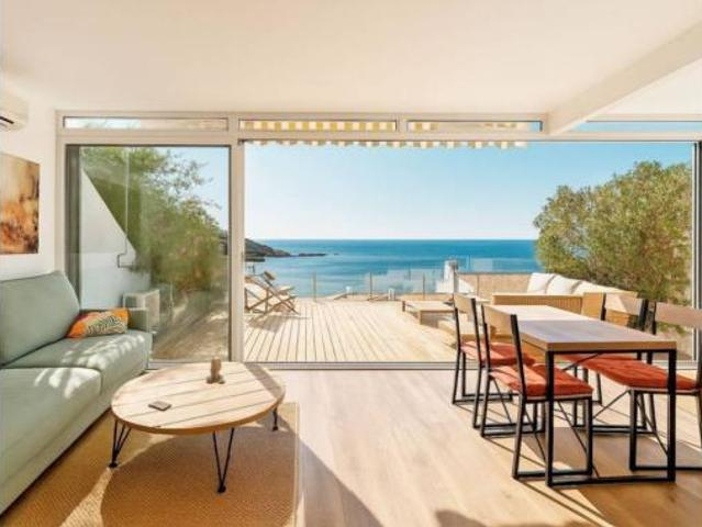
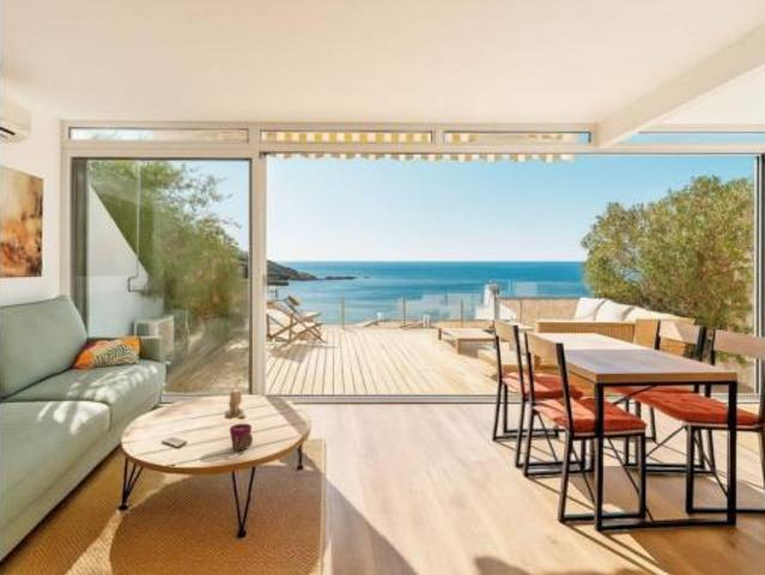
+ cup (242, 437)
